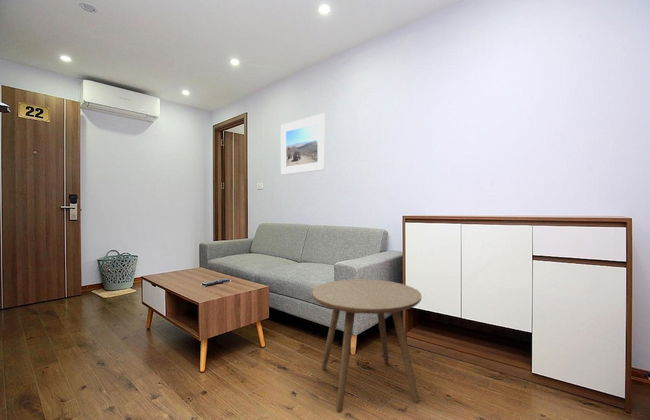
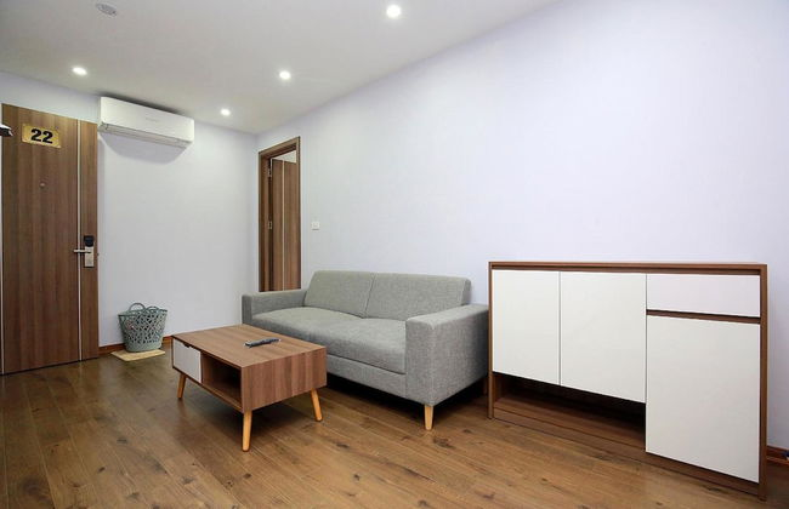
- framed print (301, 146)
- side table (351, 337)
